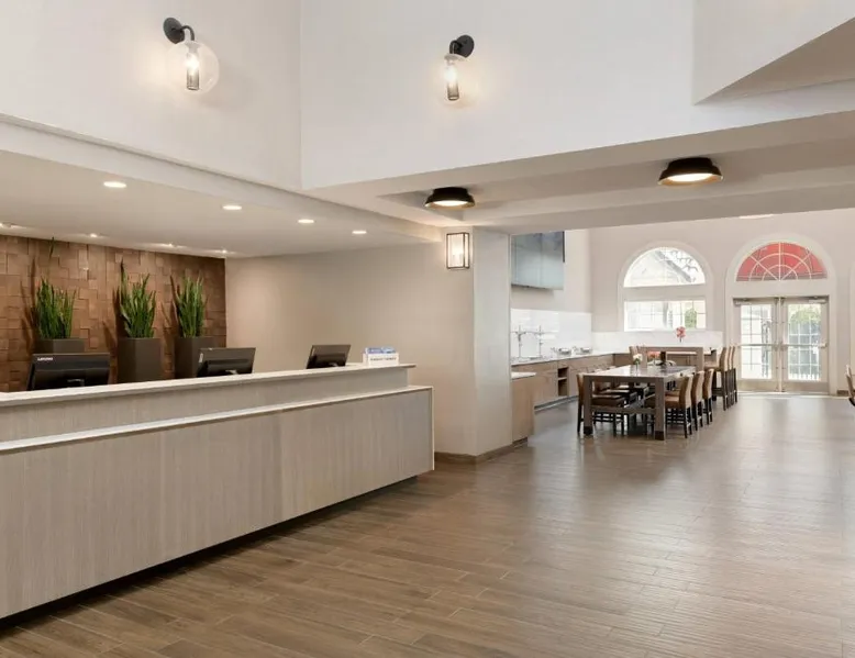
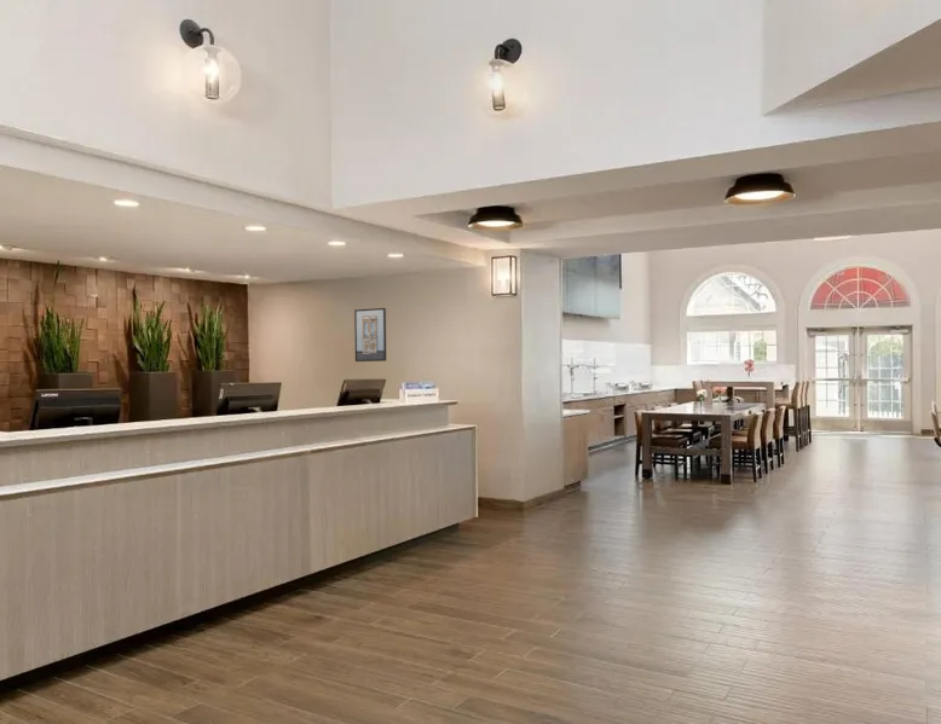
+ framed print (370, 335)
